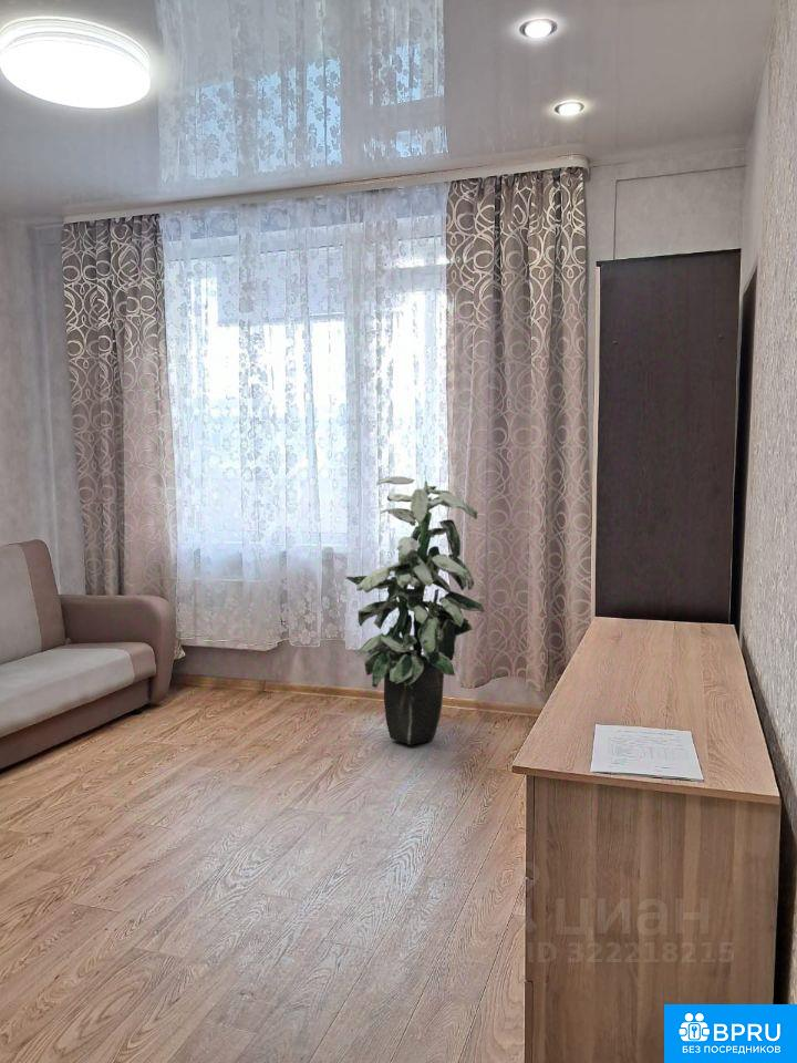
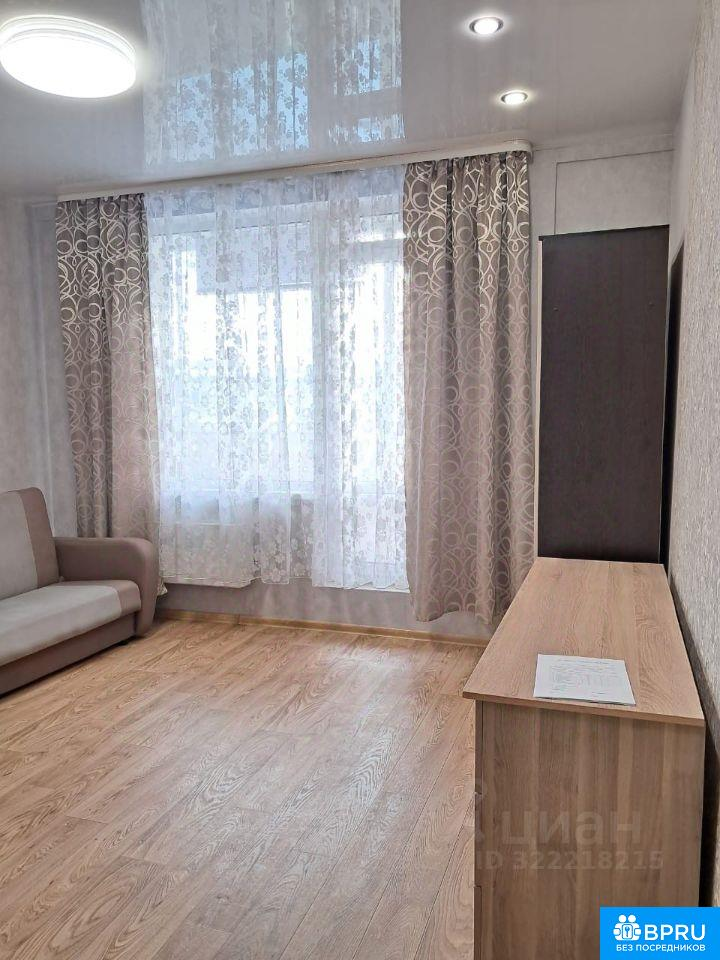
- indoor plant (412, 608)
